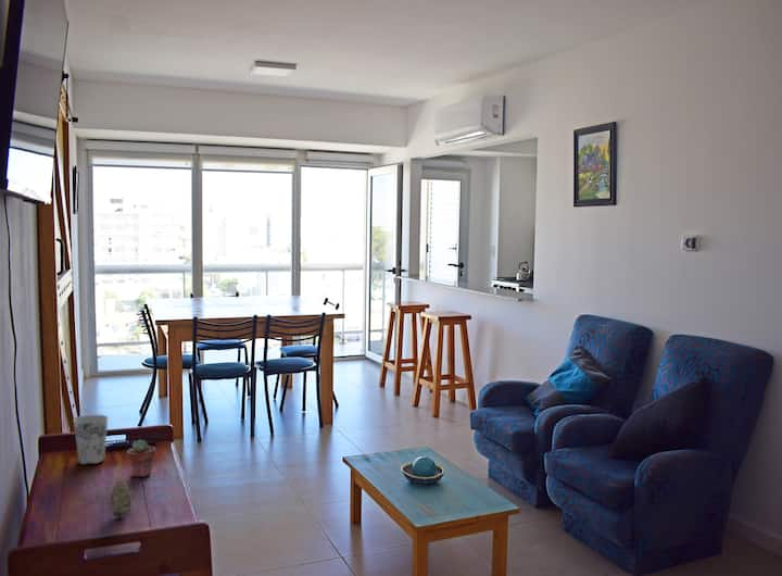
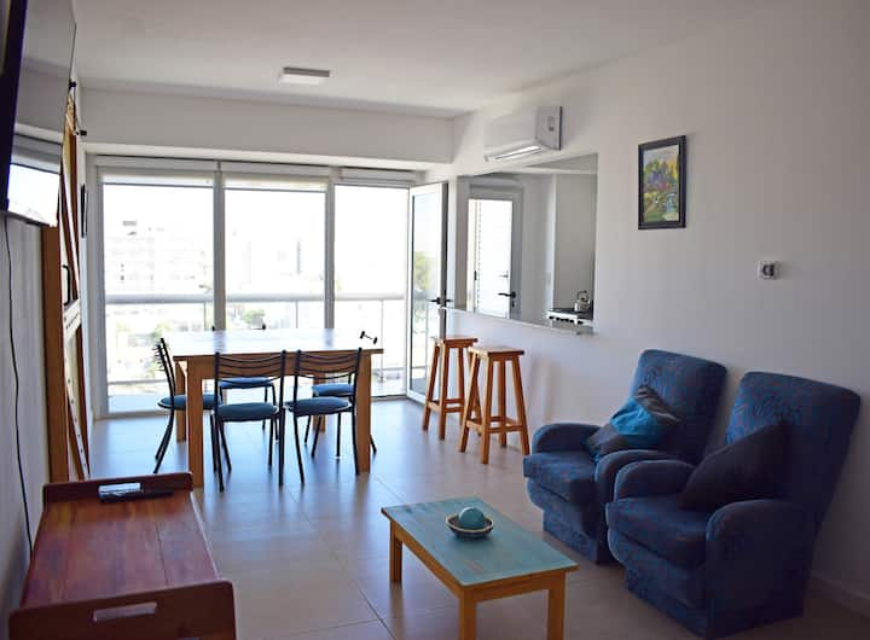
- decorative egg (121, 499)
- cup (91, 439)
- potted succulent (141, 456)
